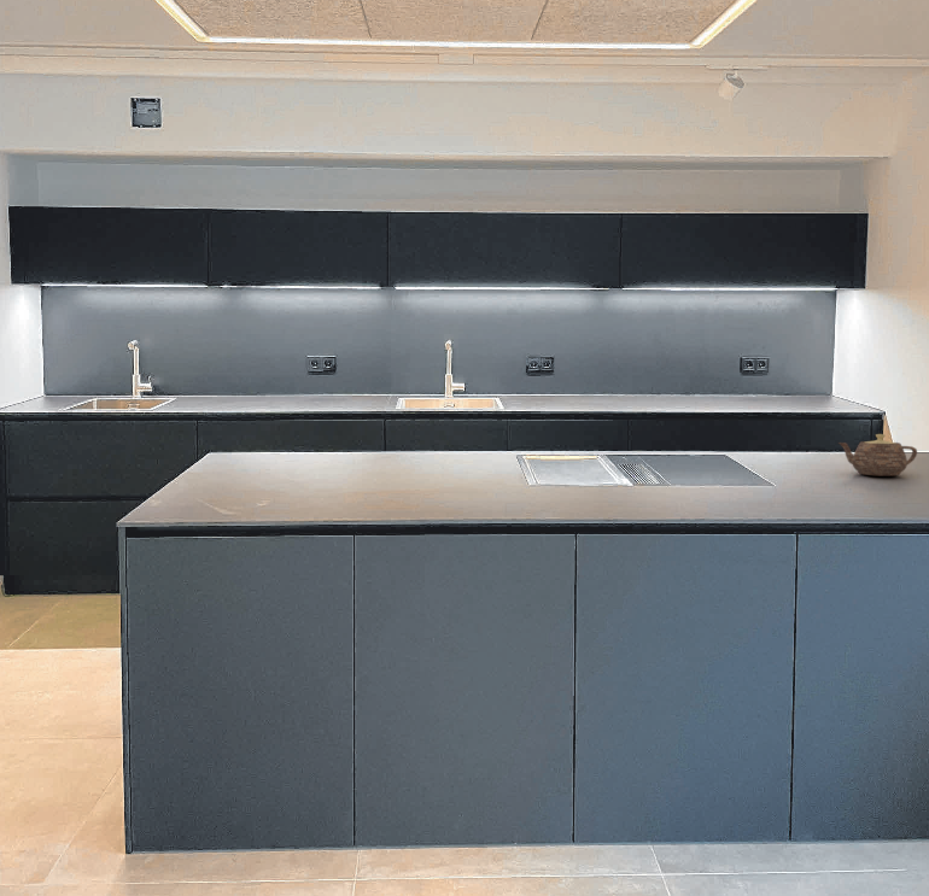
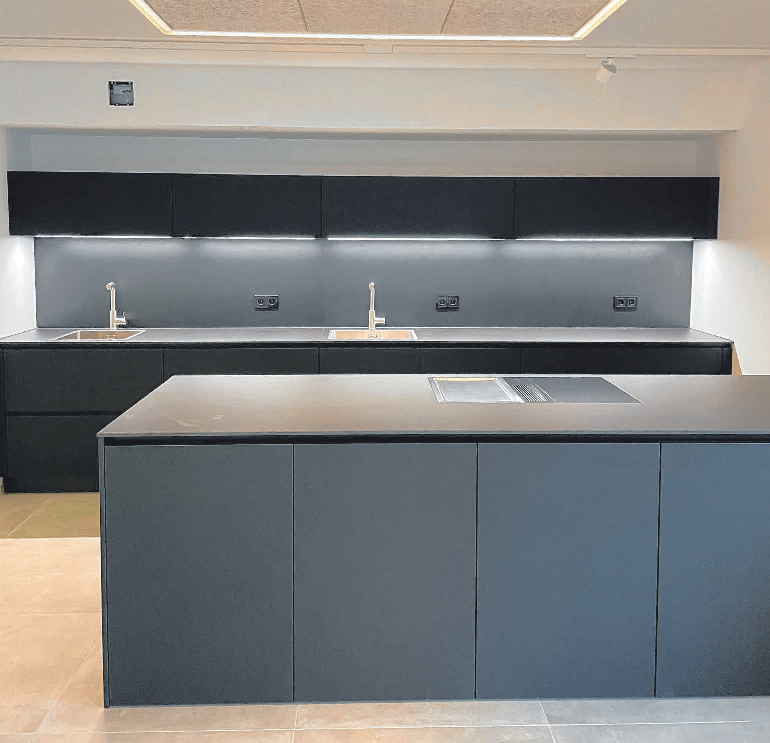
- teapot (877, 453)
